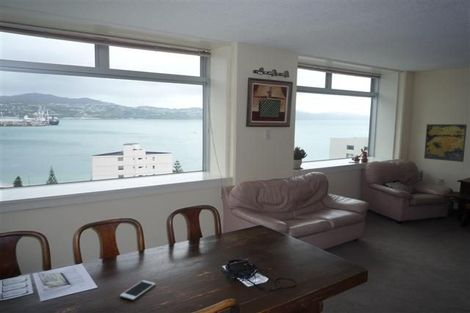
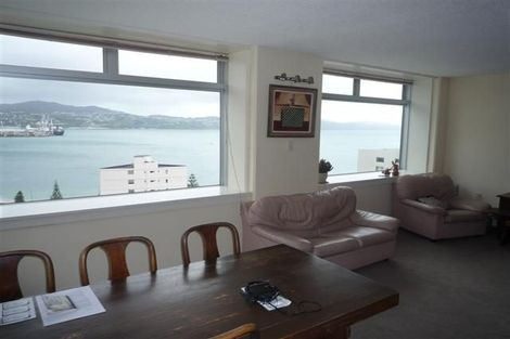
- cell phone (138, 289)
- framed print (444, 142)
